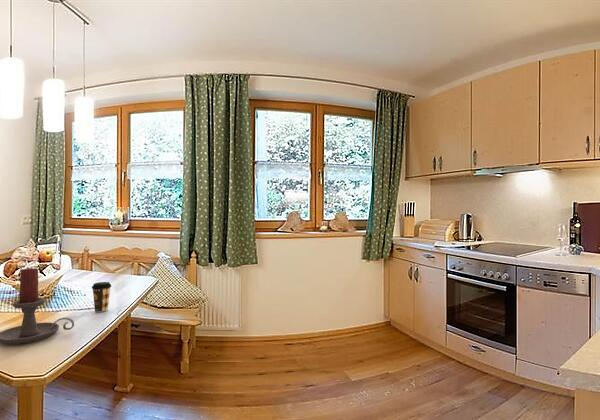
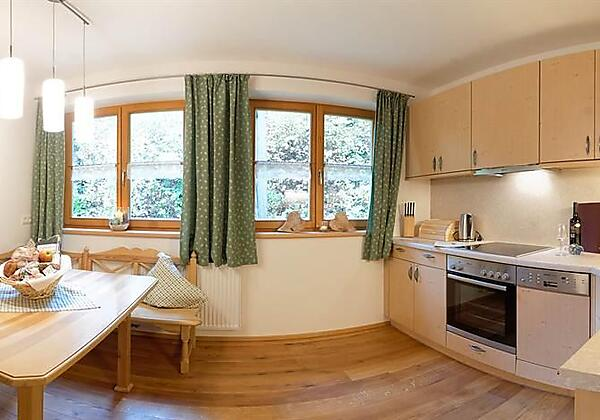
- coffee cup (101, 296)
- candle holder (37, 301)
